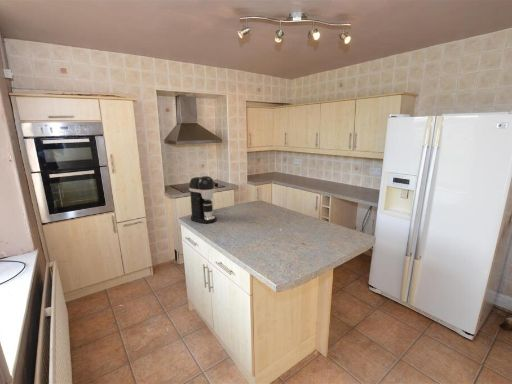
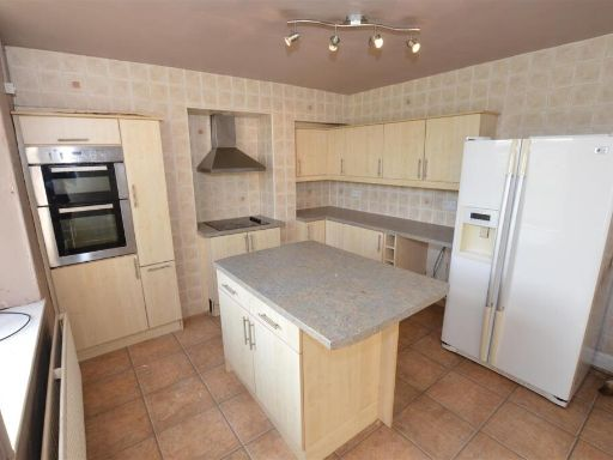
- coffee maker (202, 198)
